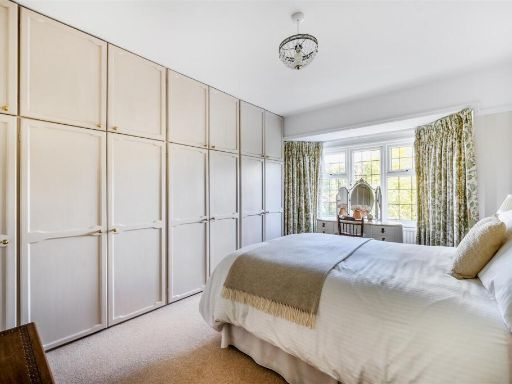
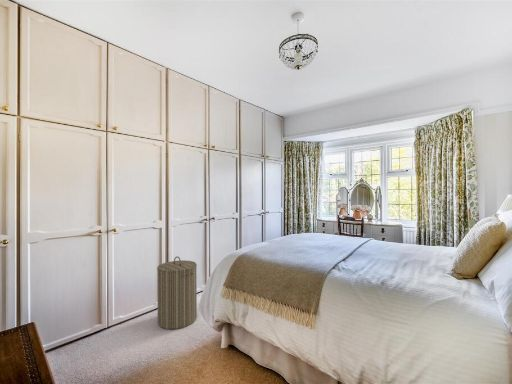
+ laundry hamper (177, 288)
